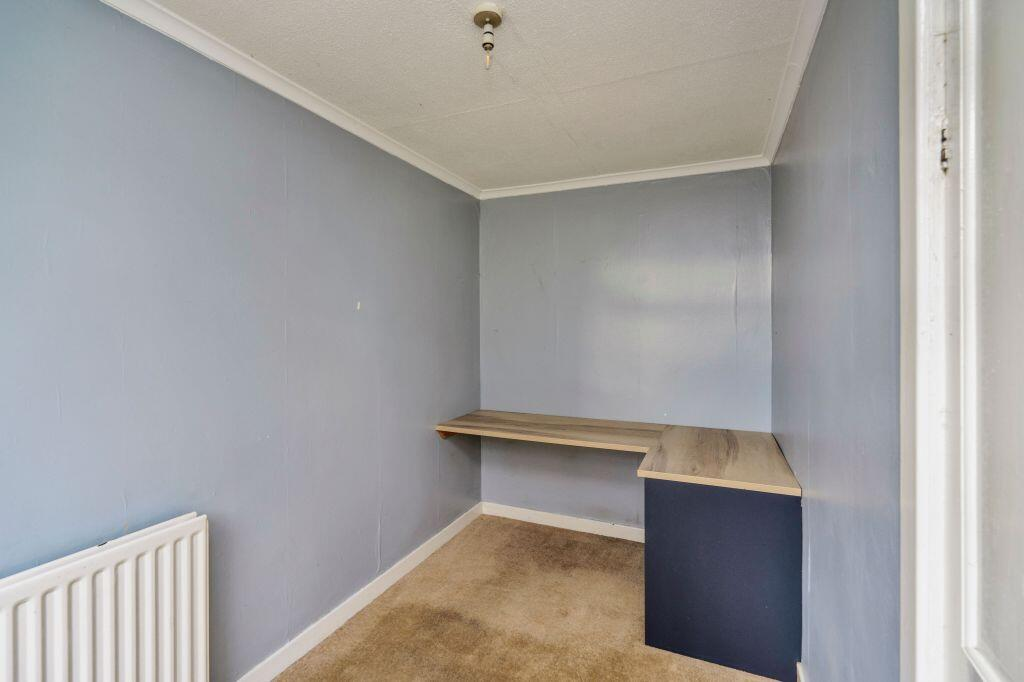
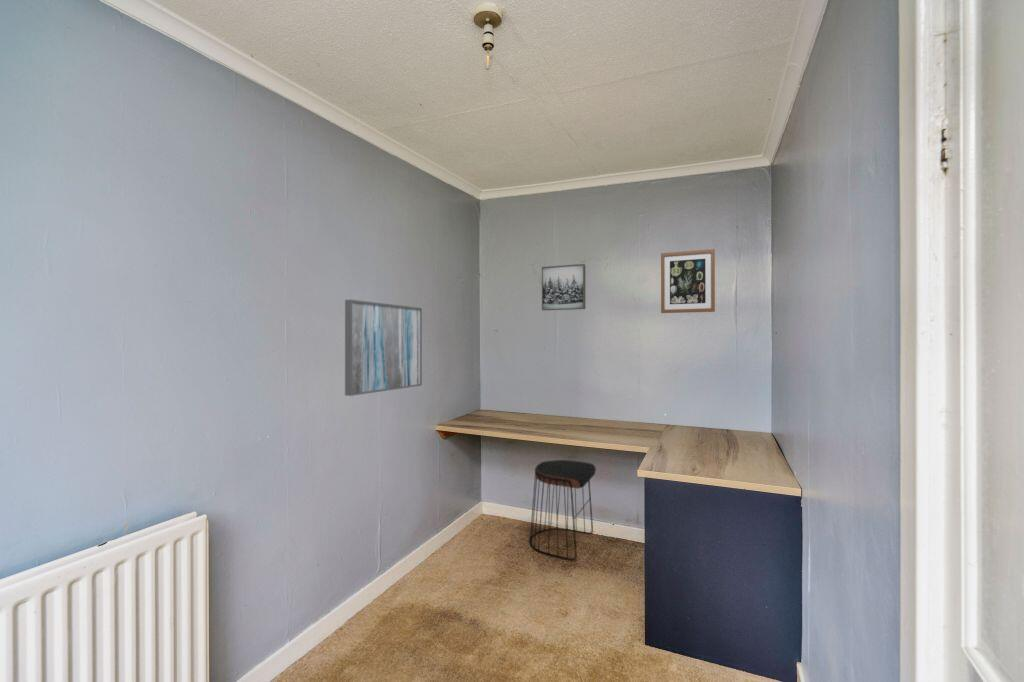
+ wall art (387, 347)
+ wall art (687, 281)
+ wall art (563, 287)
+ stool (558, 504)
